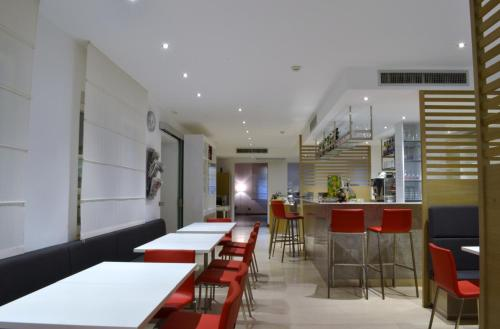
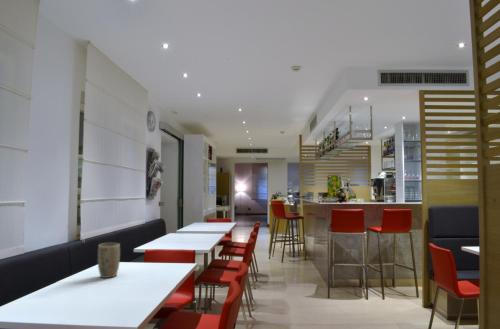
+ plant pot (108, 260)
